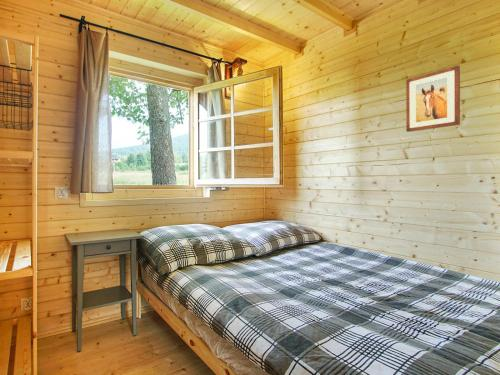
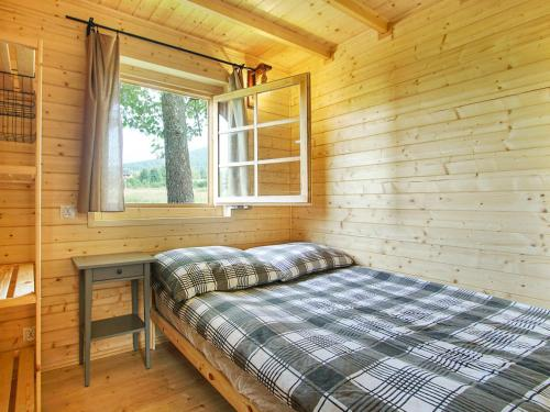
- wall art (431, 100)
